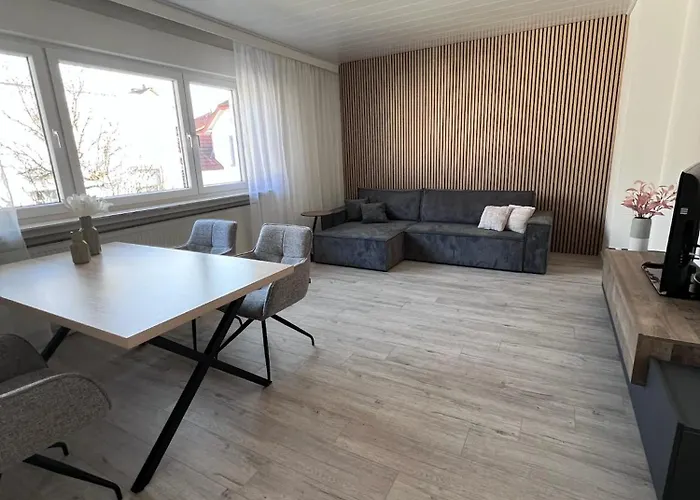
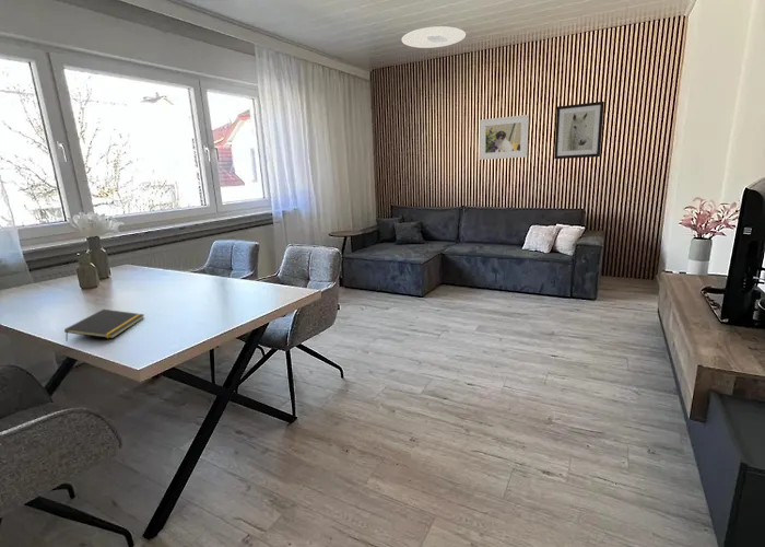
+ notepad (107, 323)
+ wall art (578, 131)
+ ceiling light (433, 34)
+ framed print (503, 138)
